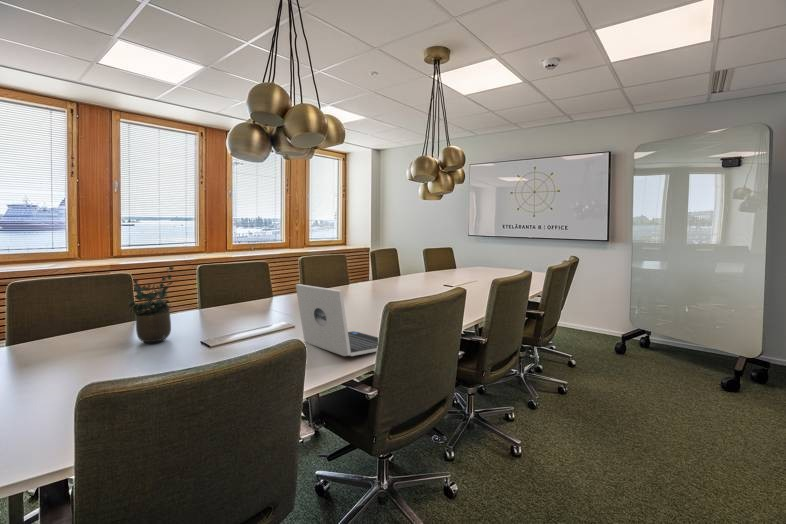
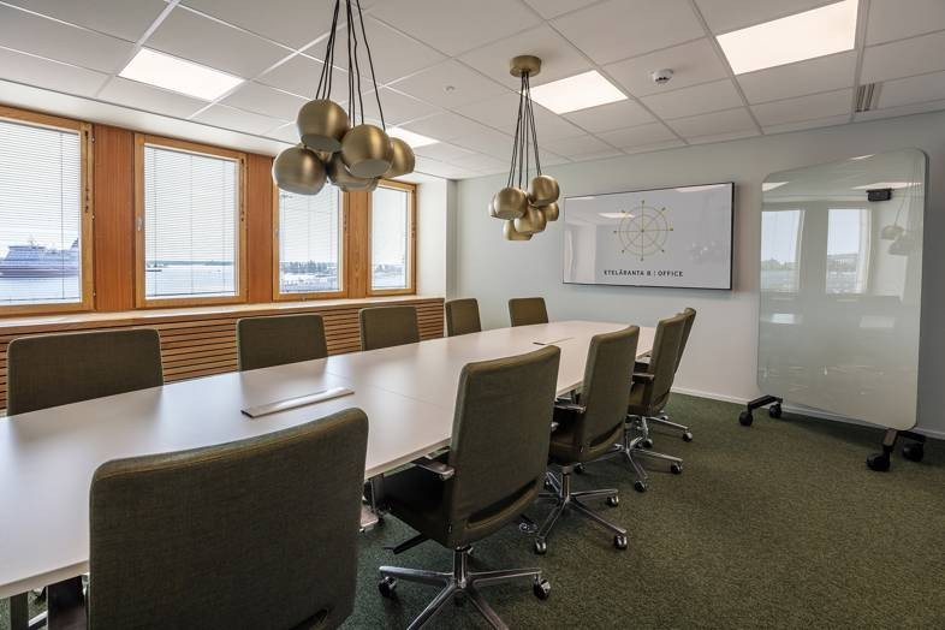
- potted plant (153, 304)
- laptop (345, 315)
